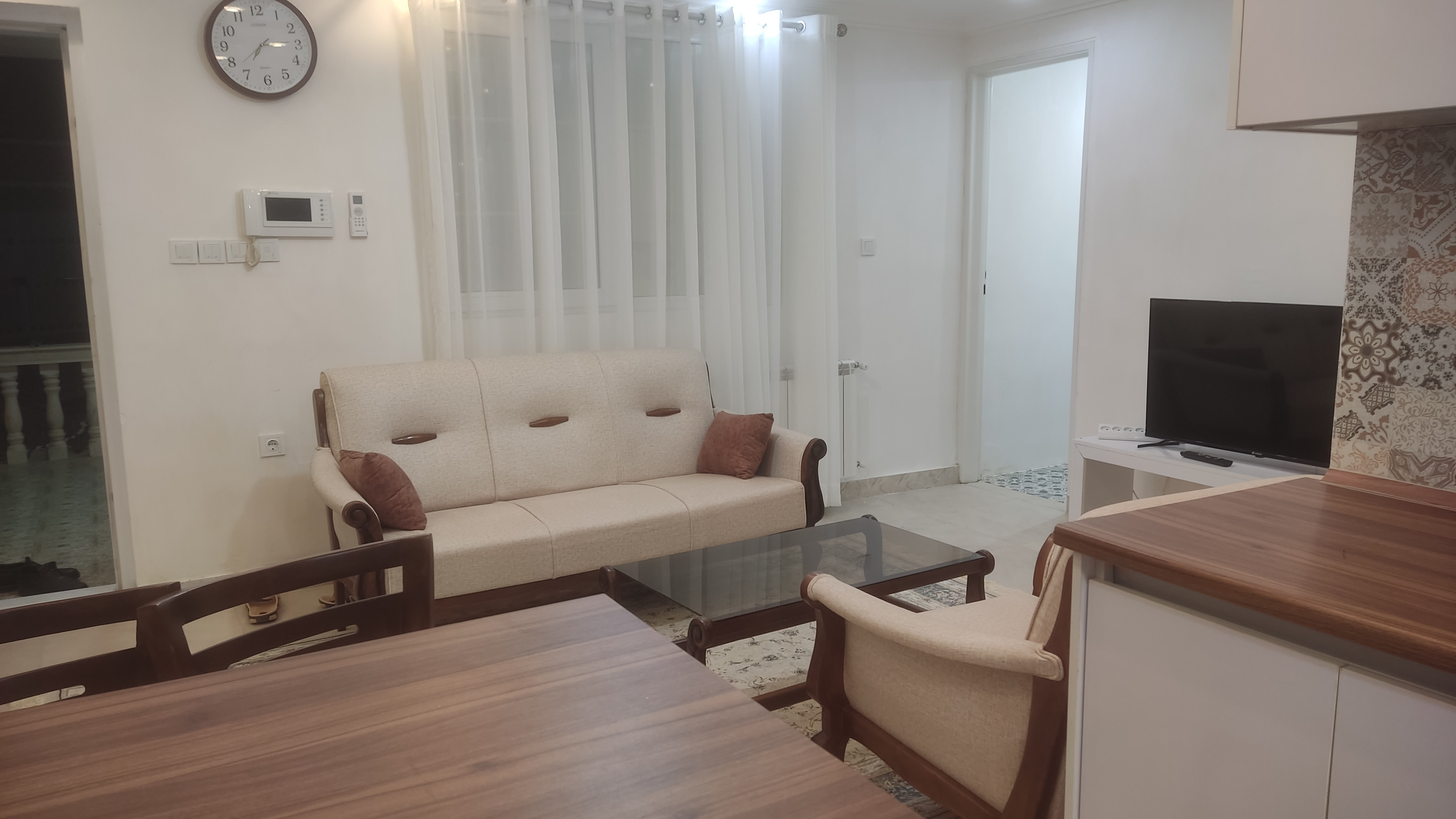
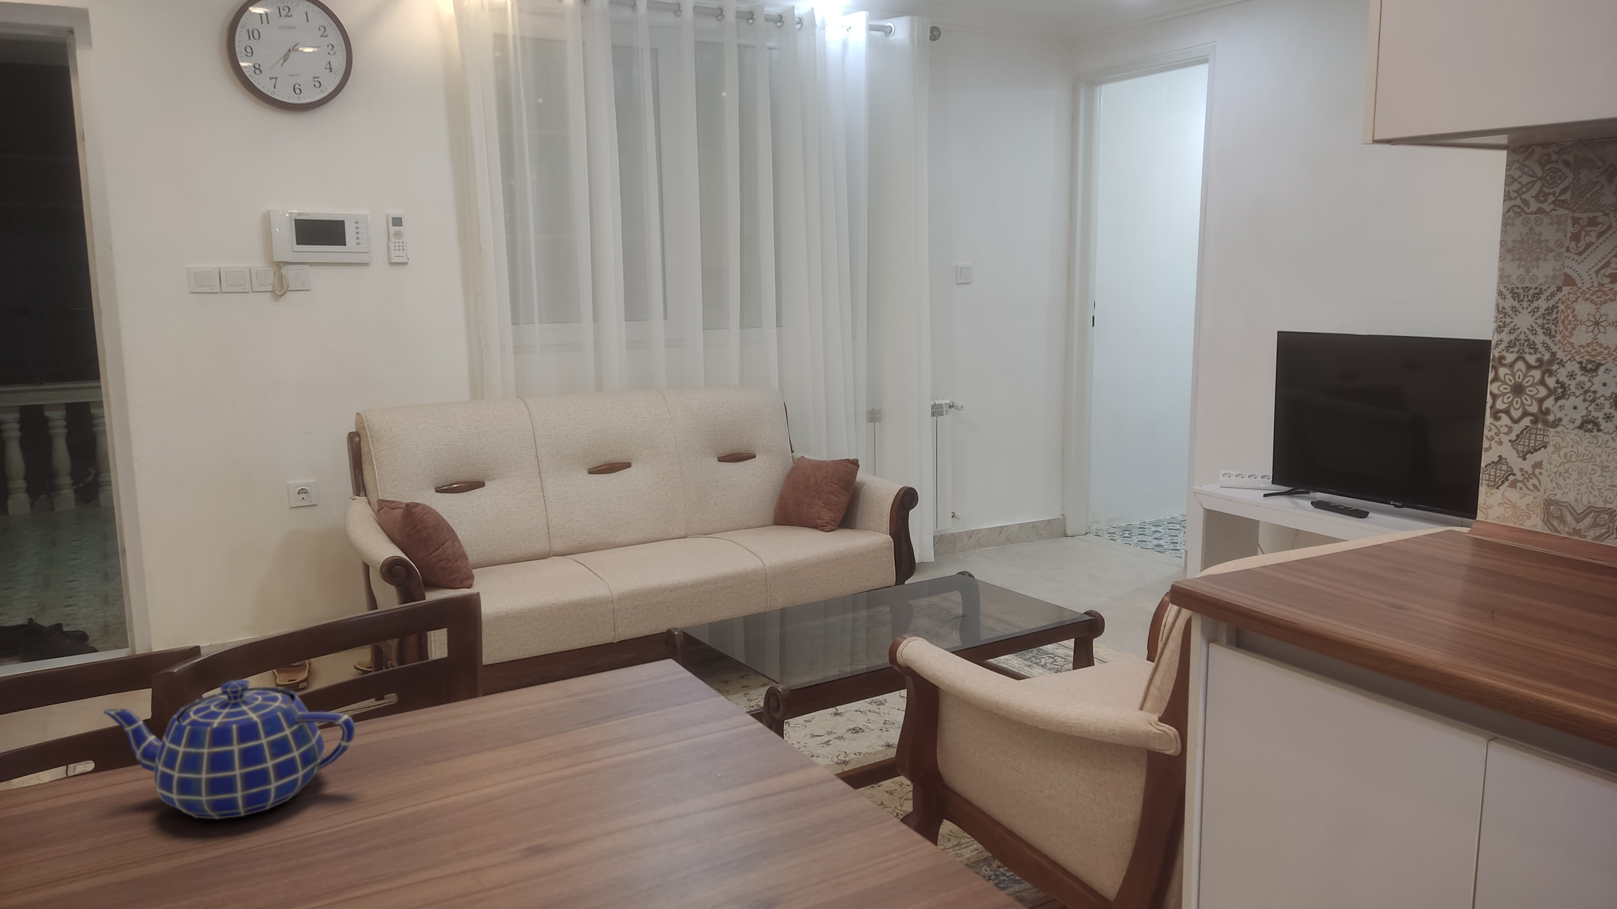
+ teapot (231, 739)
